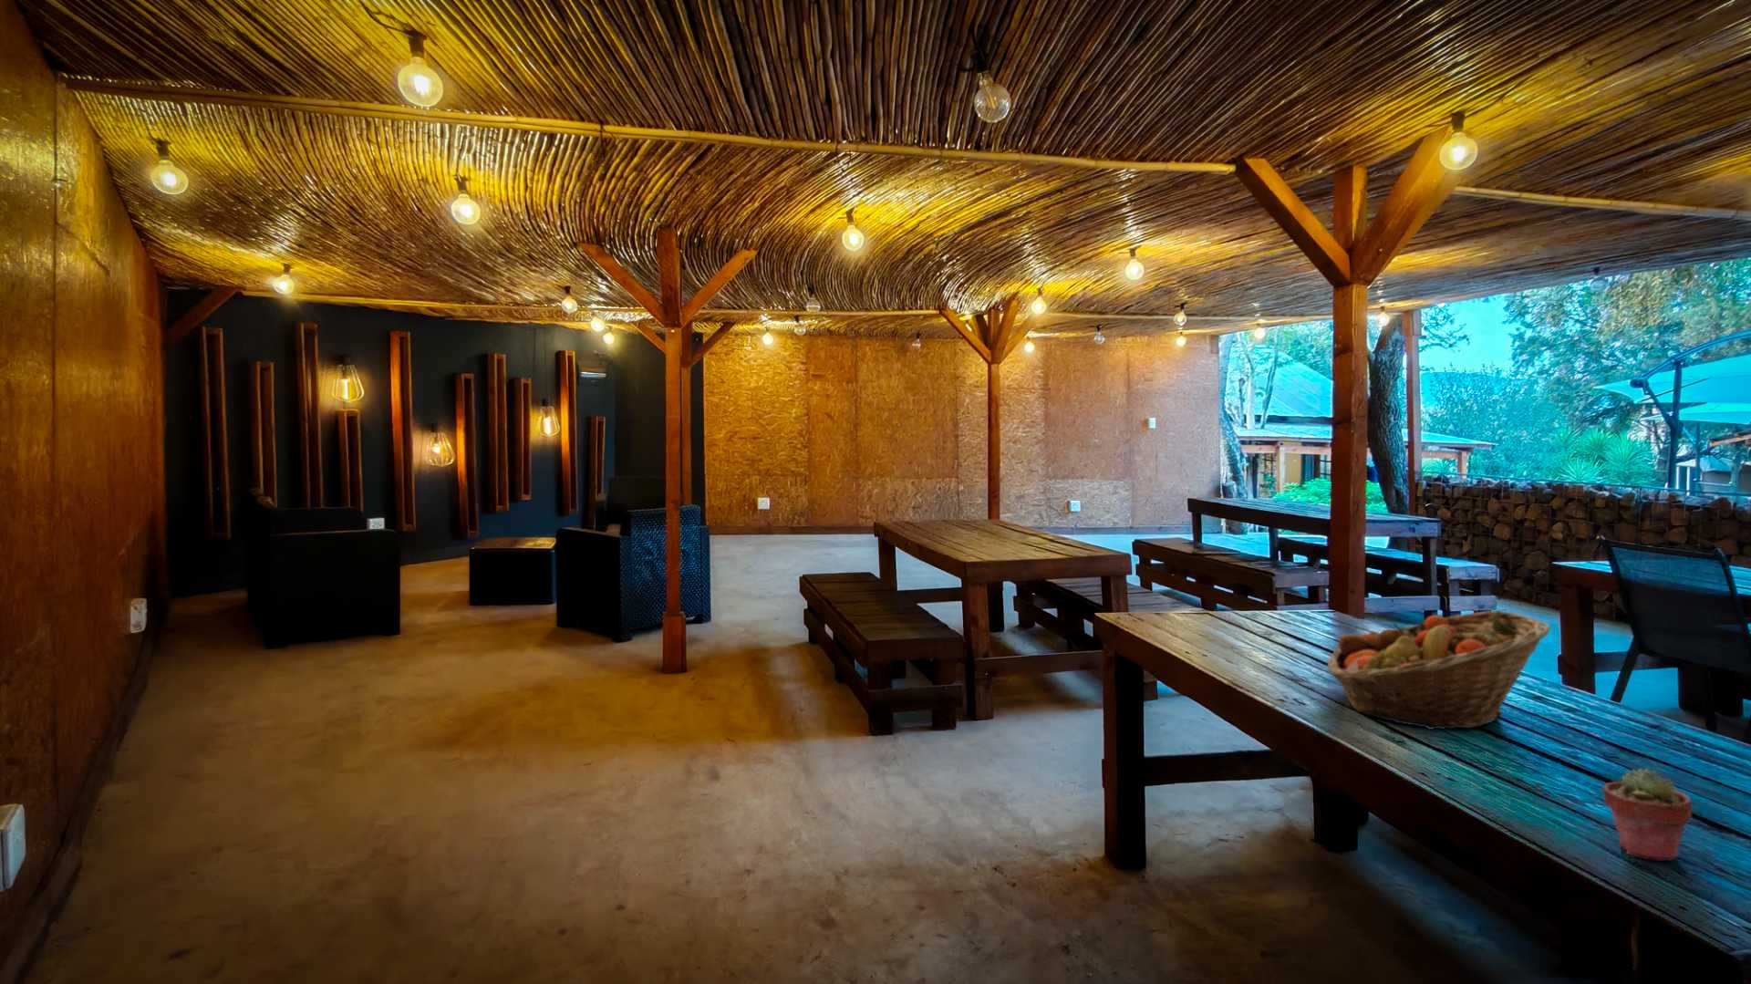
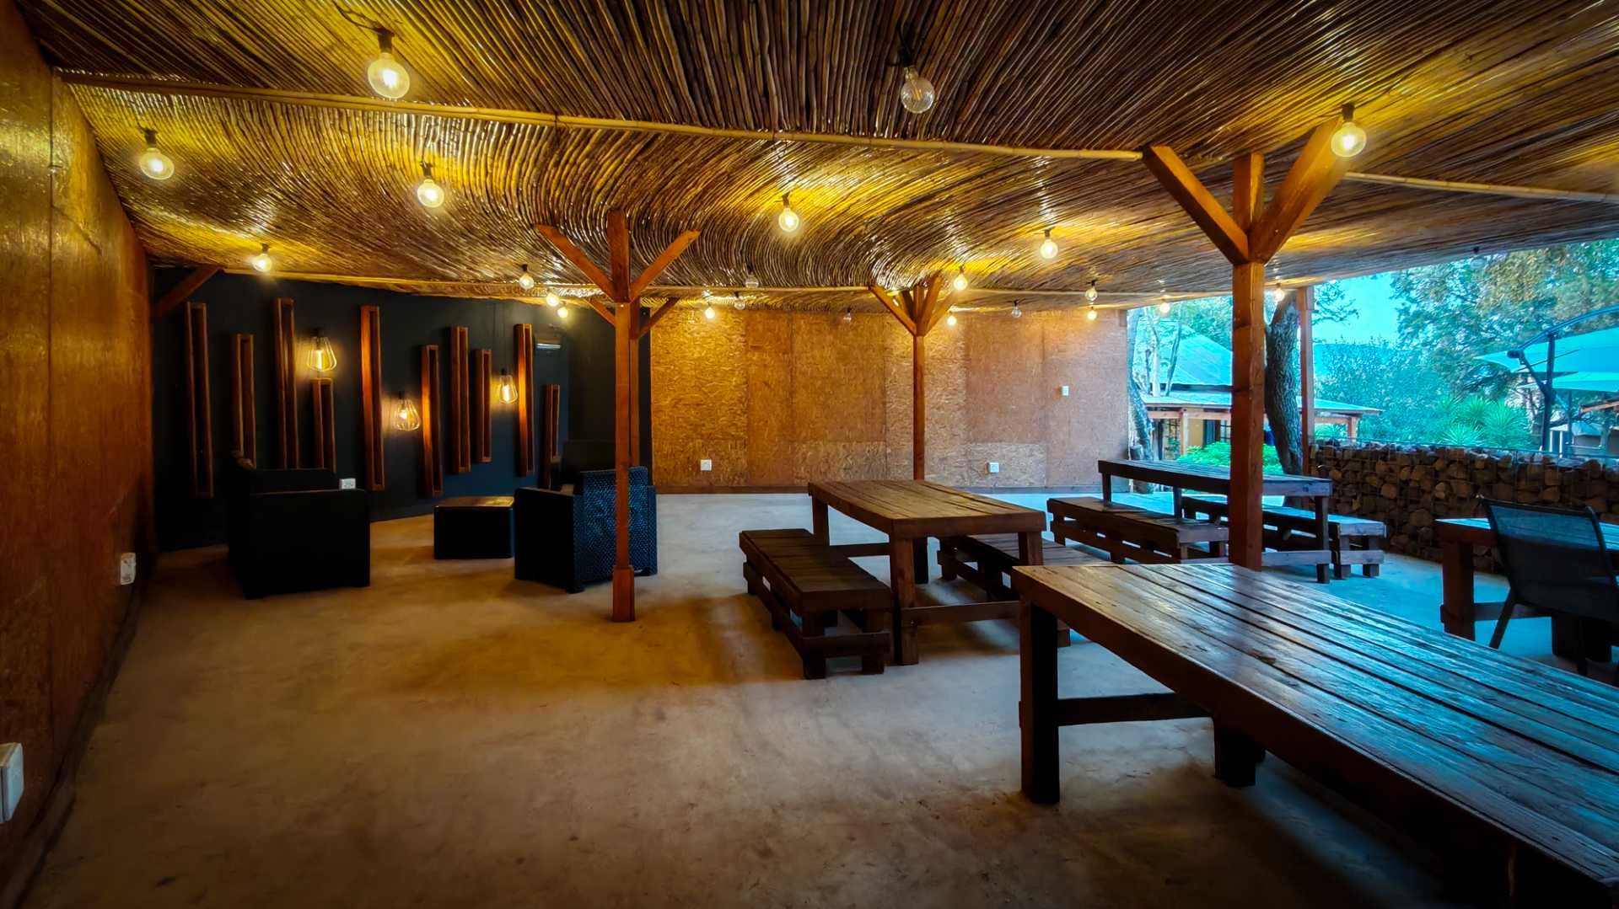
- fruit basket (1430, 662)
- potted succulent (1646, 810)
